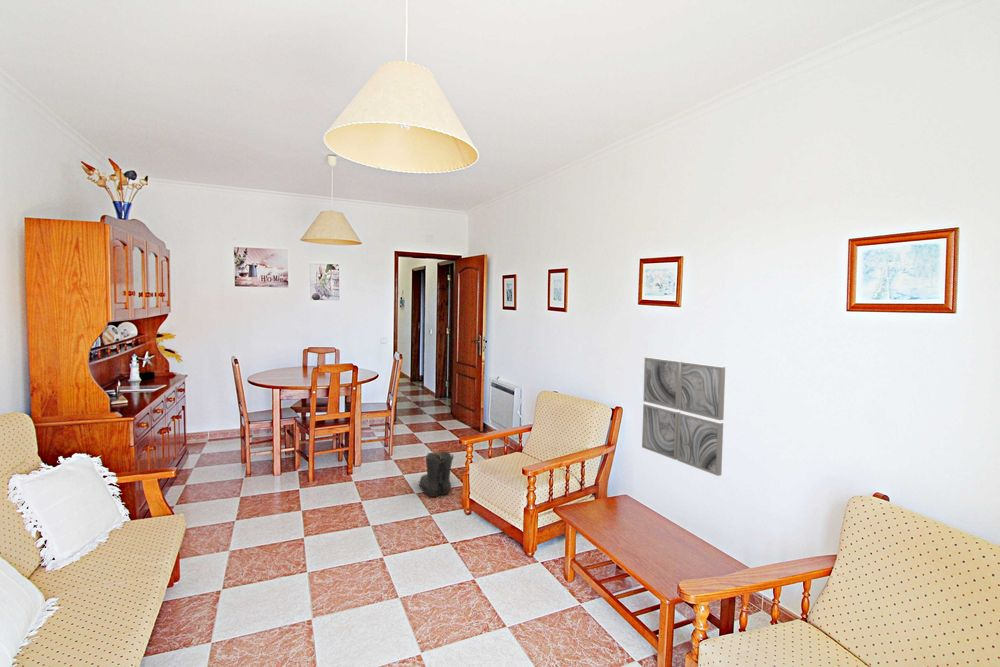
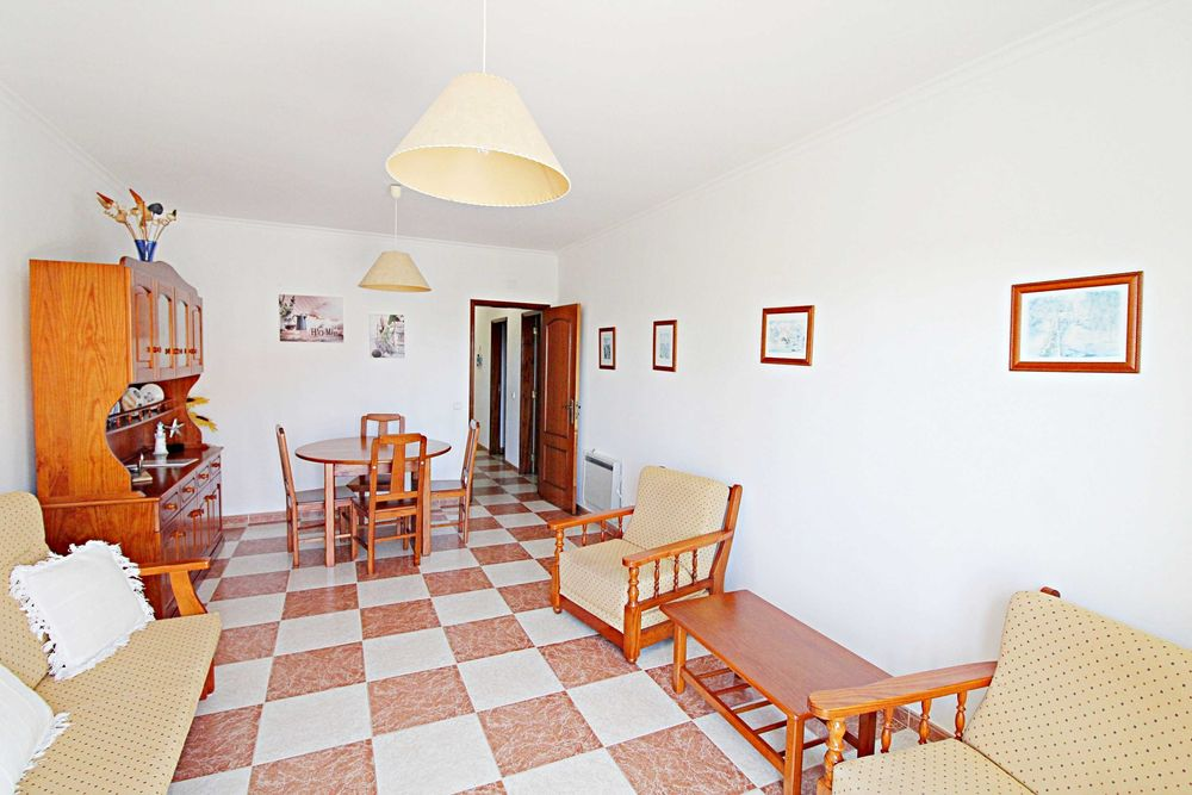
- boots (436, 470)
- wall art (680, 410)
